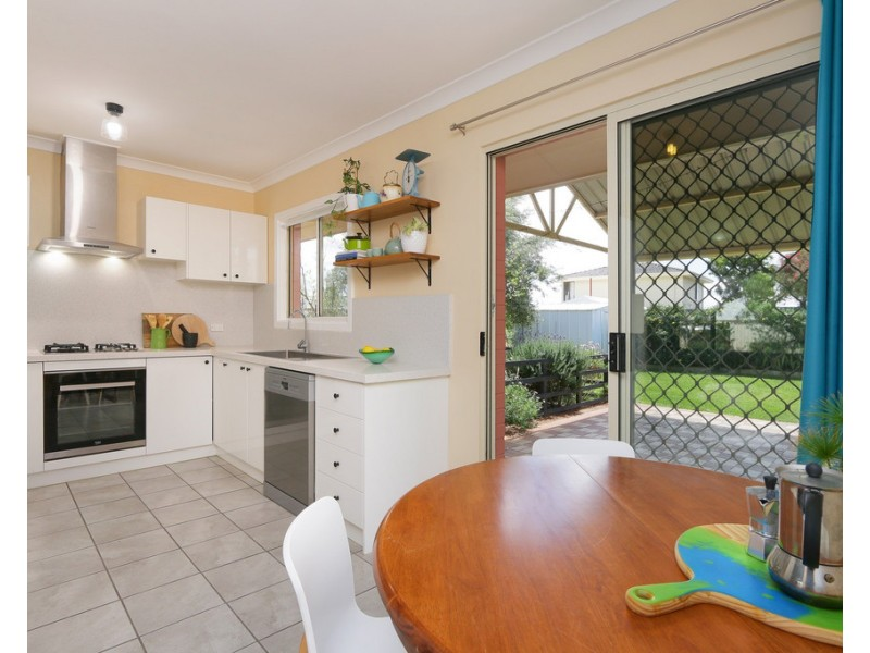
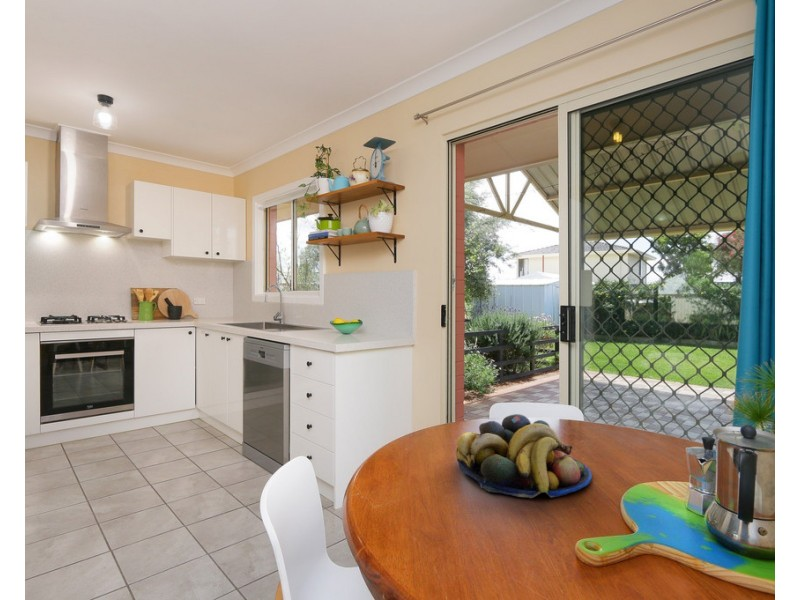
+ fruit bowl (523, 445)
